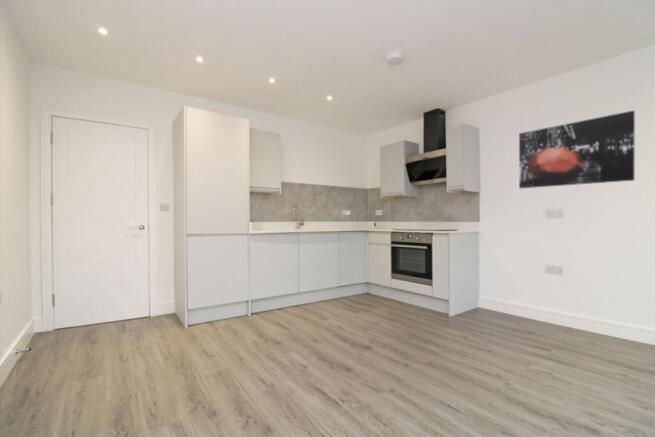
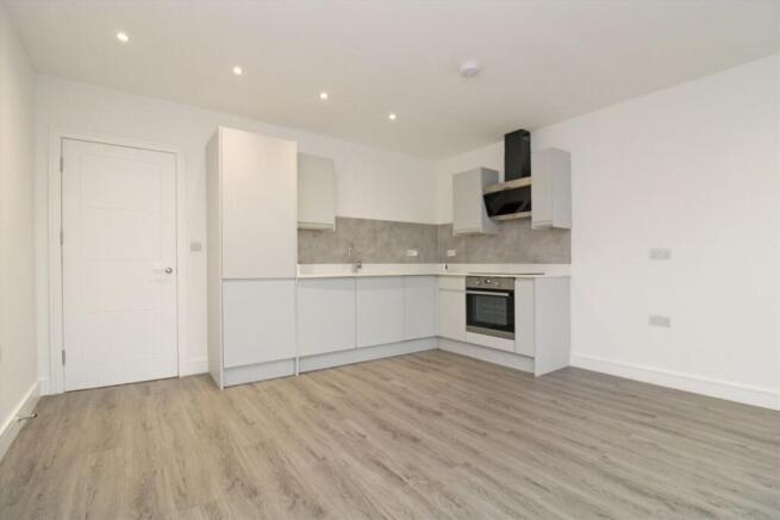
- wall art (570, 154)
